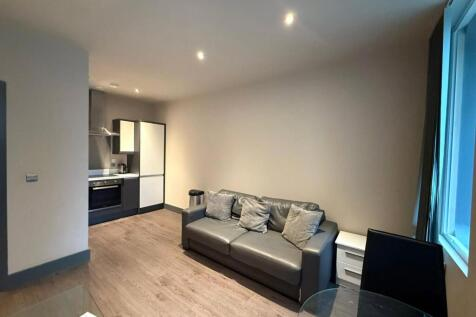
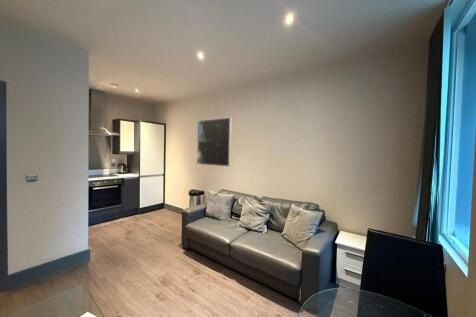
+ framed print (212, 142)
